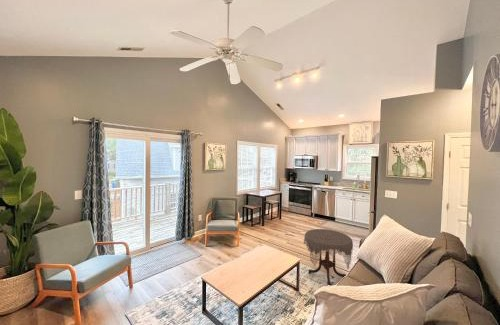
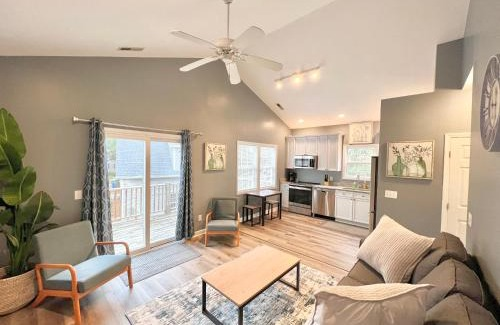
- side table (327, 255)
